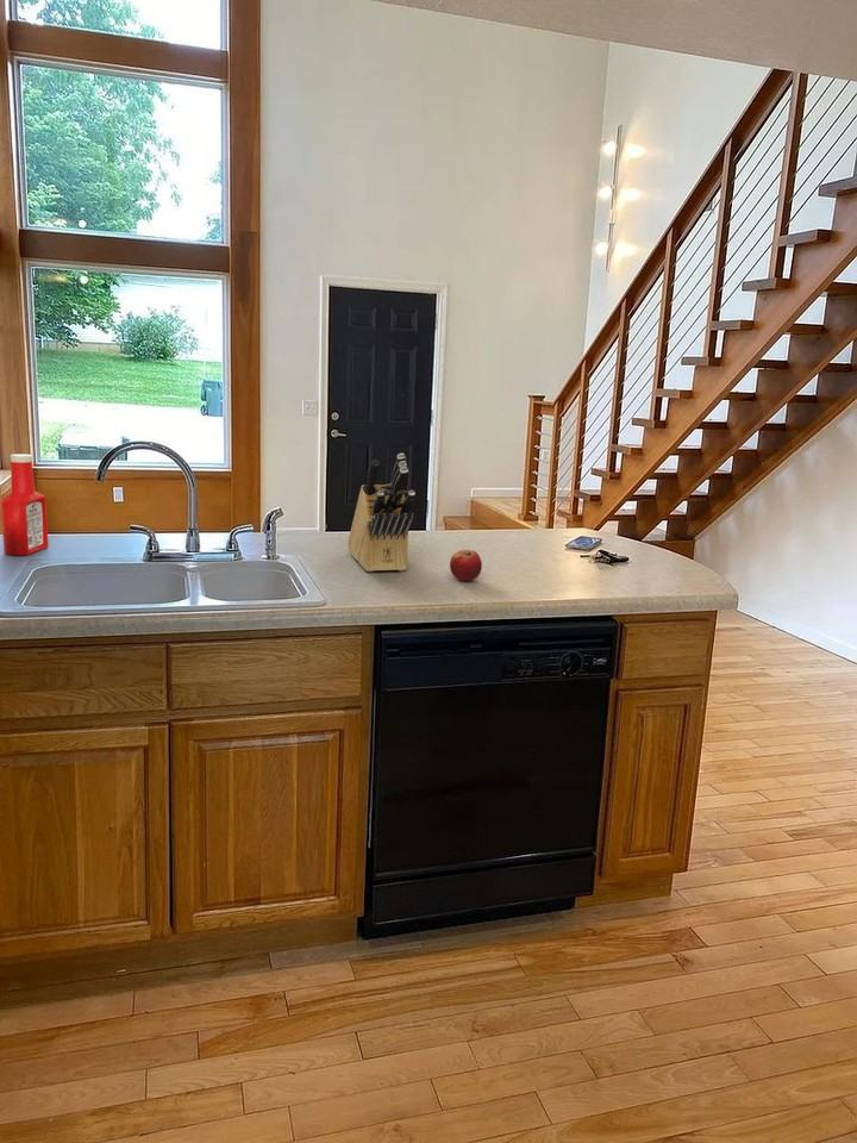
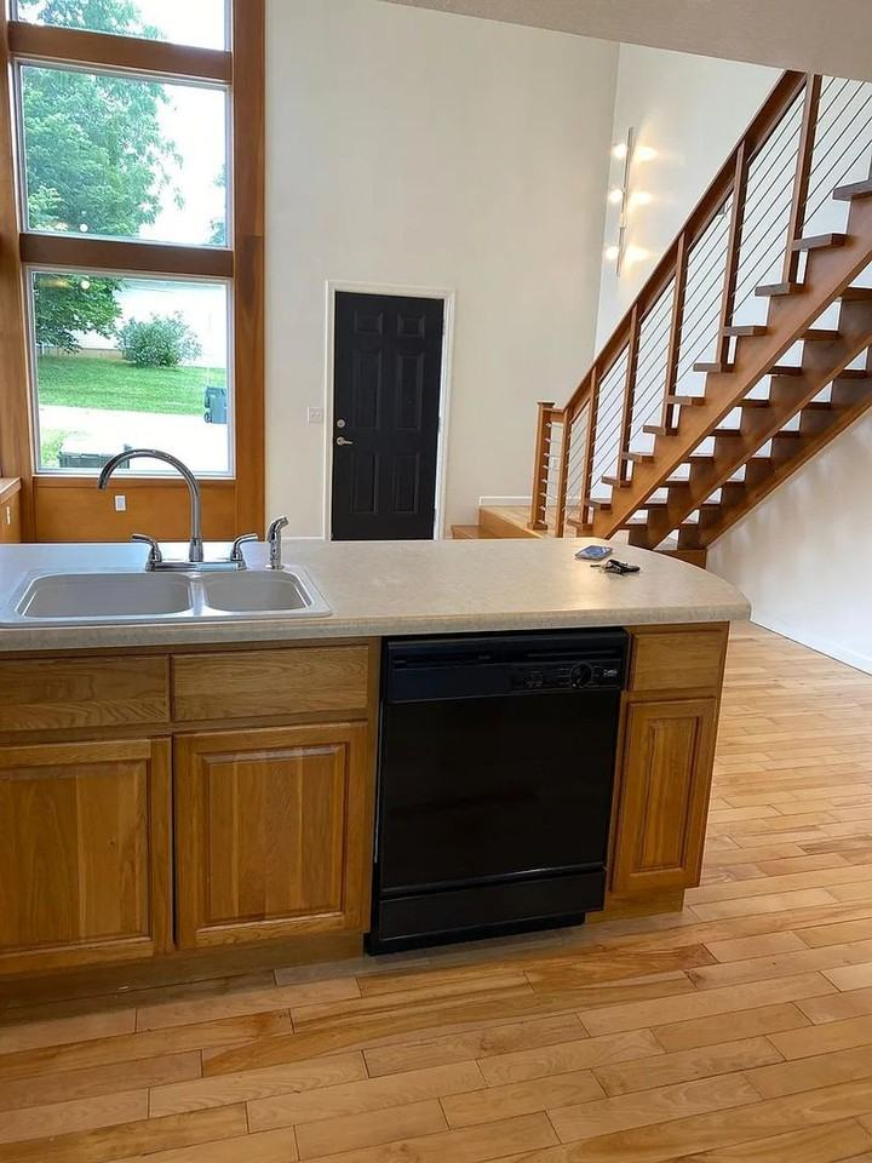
- soap bottle (24, 502)
- fruit (465, 564)
- knife block (381, 507)
